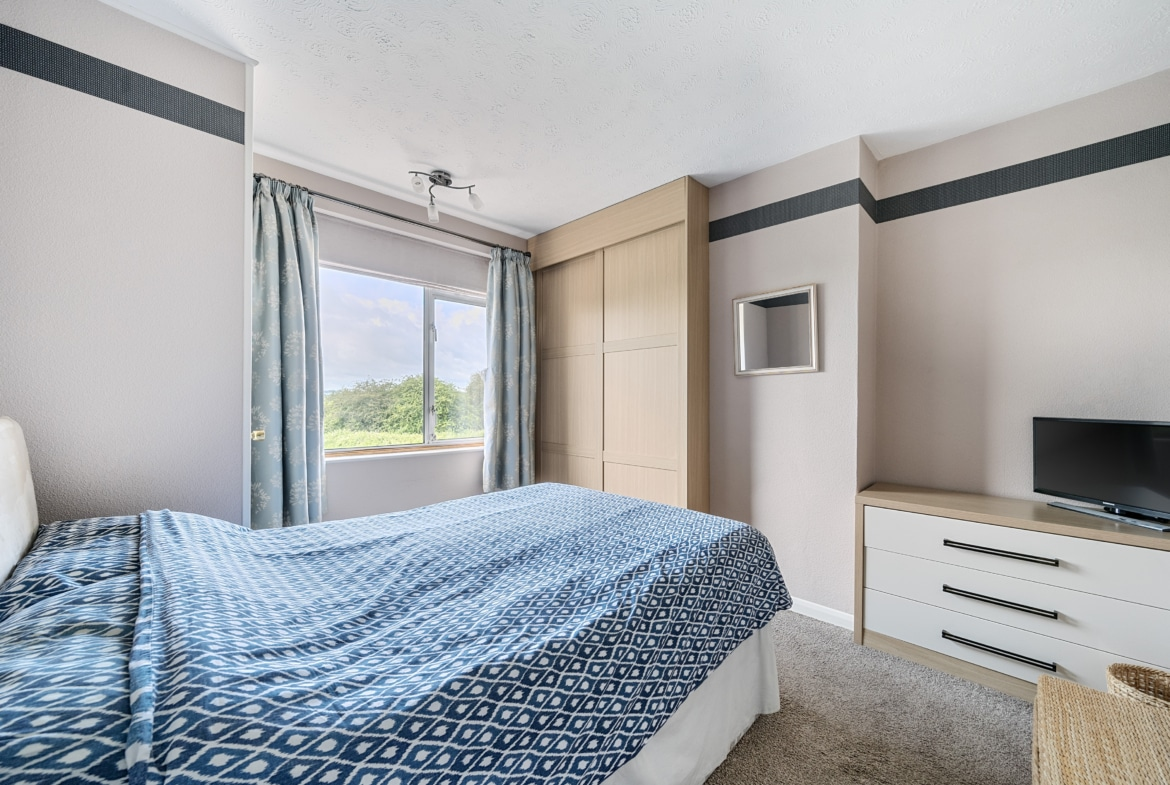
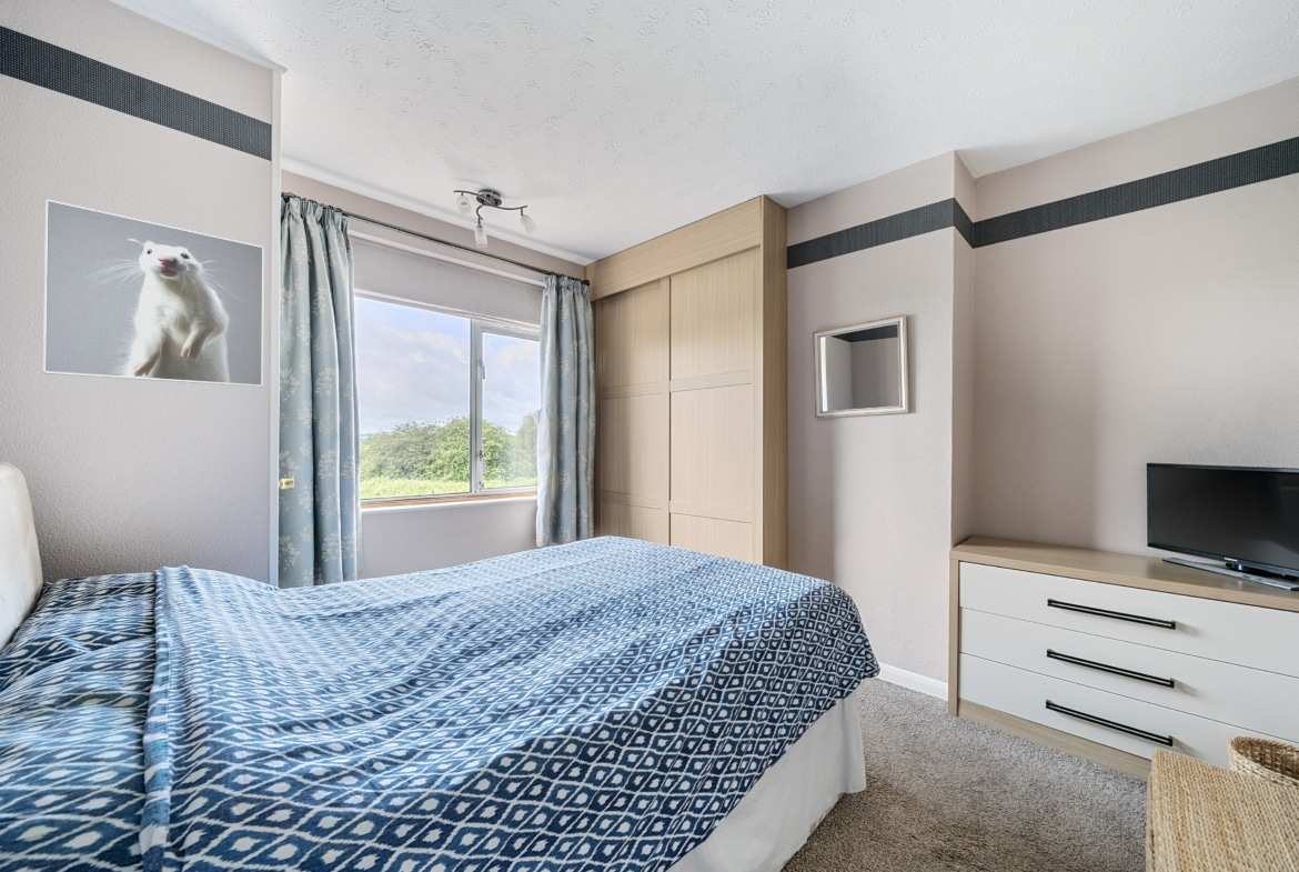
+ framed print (165, 303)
